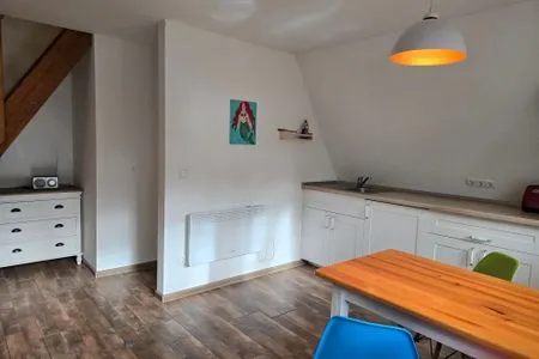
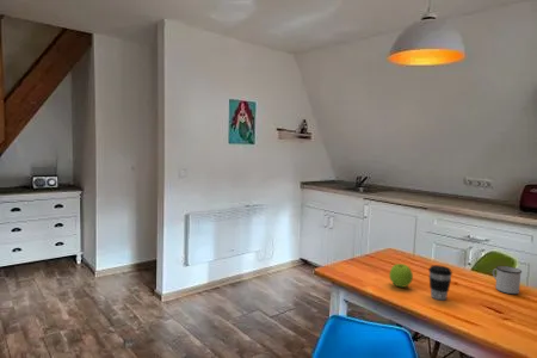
+ mug (505, 278)
+ coffee cup (439, 282)
+ apple (401, 274)
